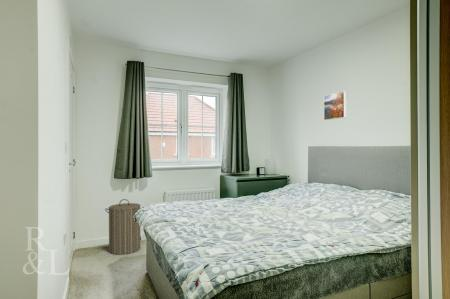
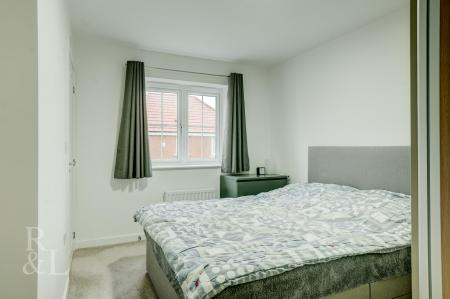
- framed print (334, 106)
- laundry hamper (124, 224)
